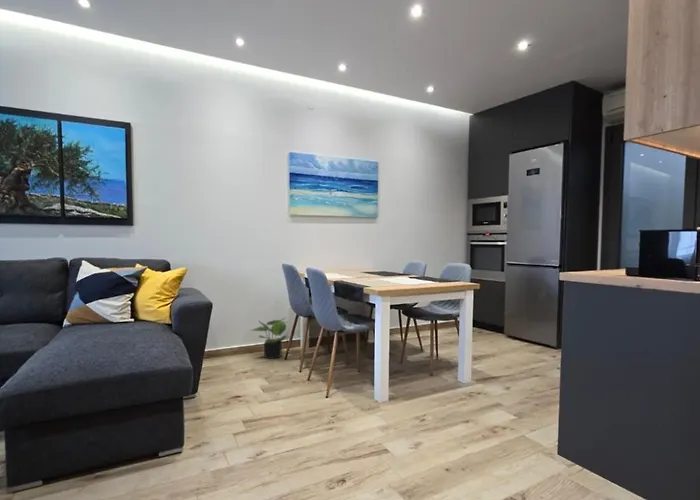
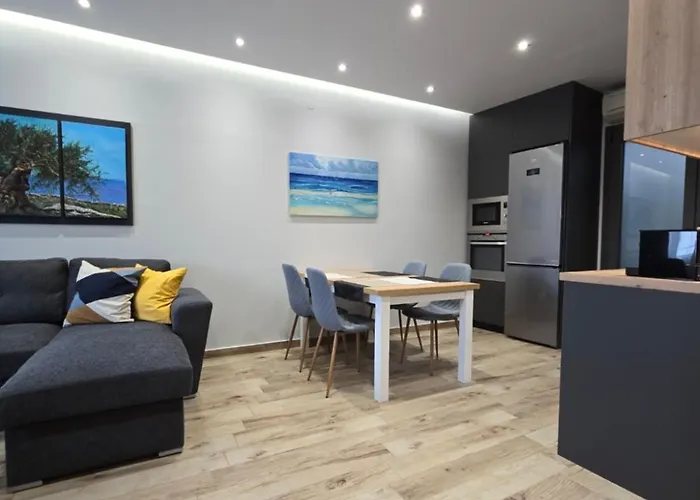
- potted plant (272, 336)
